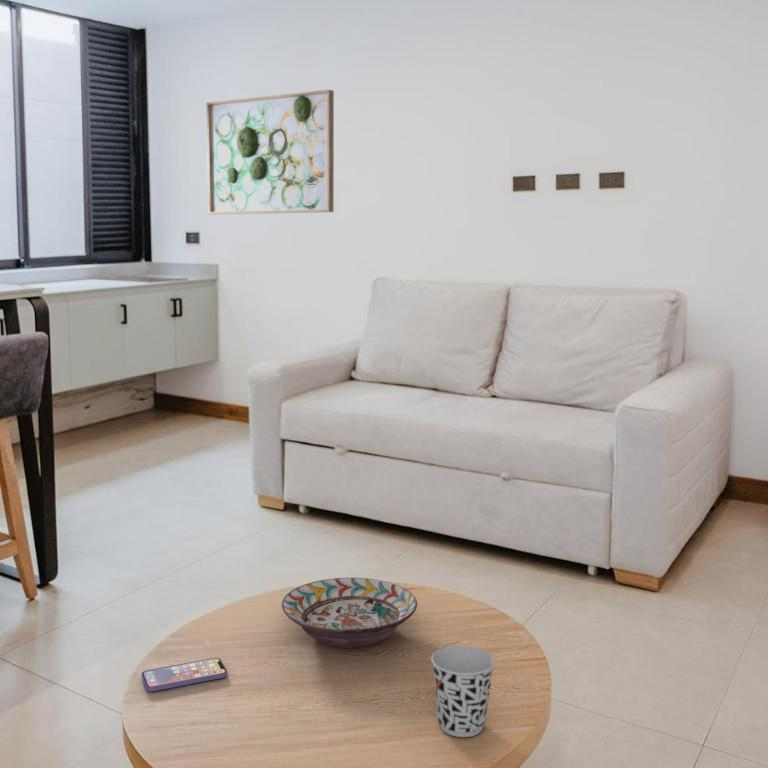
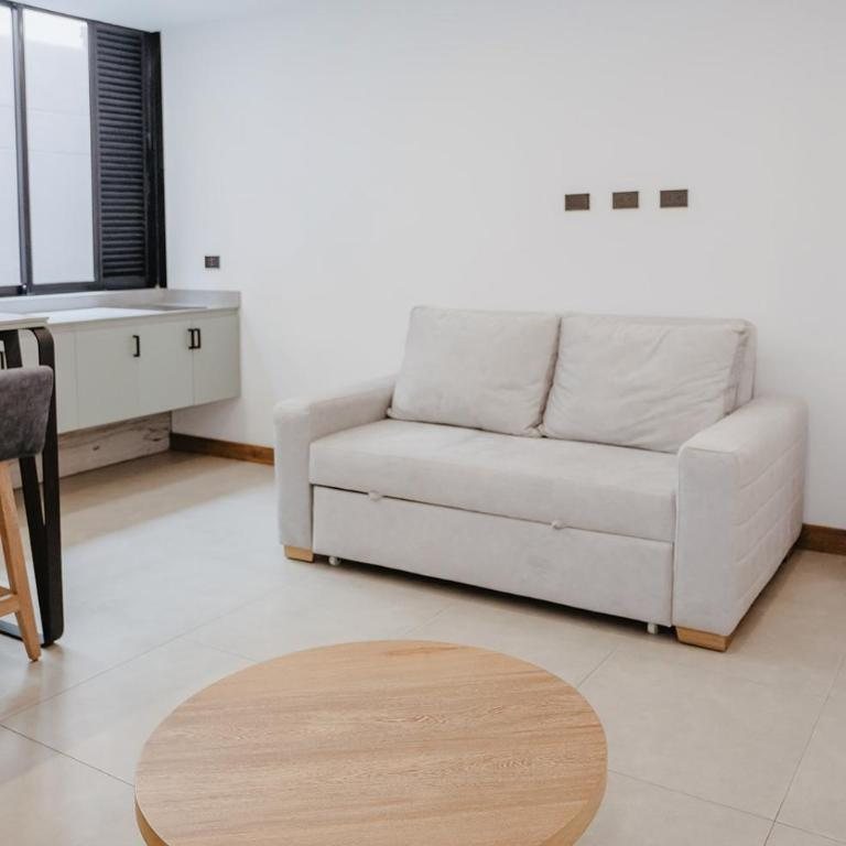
- smartphone (184, 674)
- wall art (266, 155)
- decorative bowl (349, 617)
- cup (462, 692)
